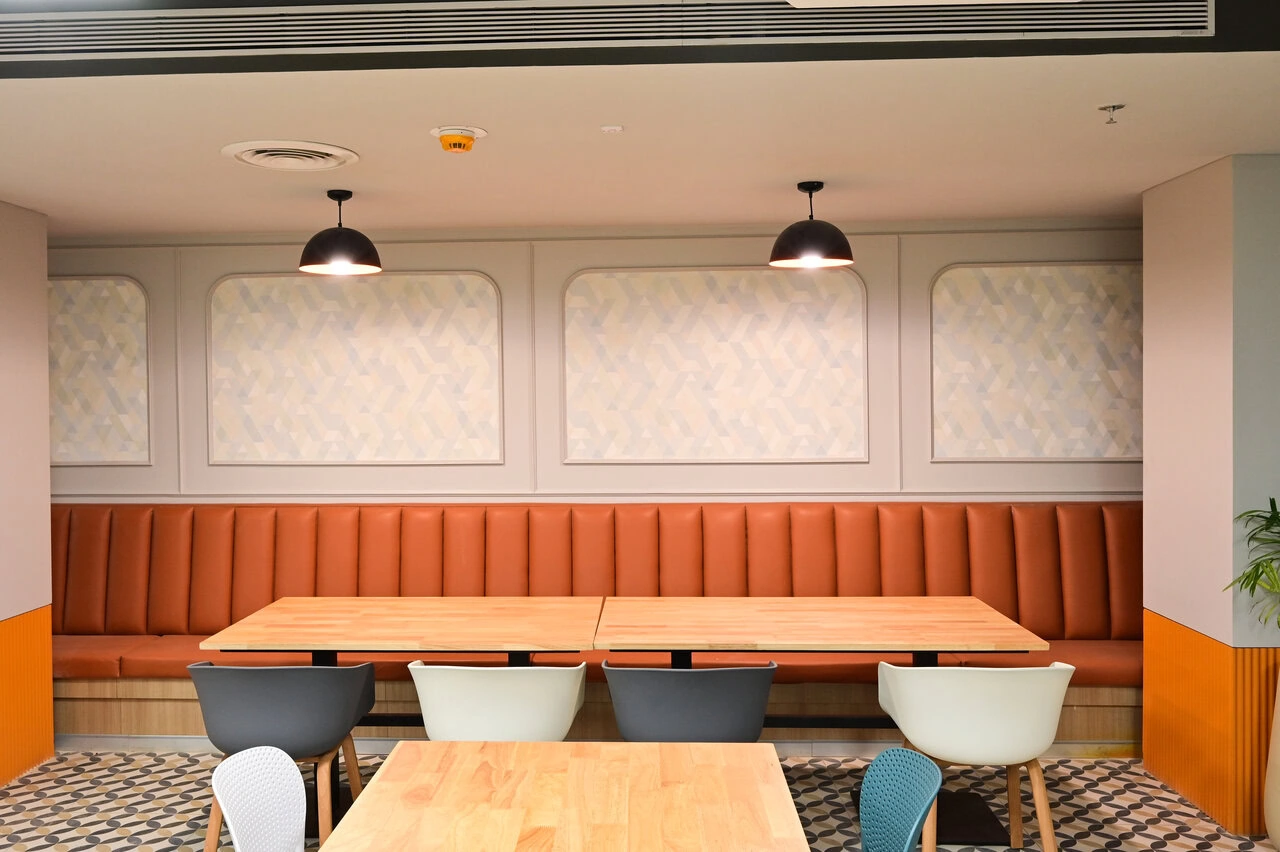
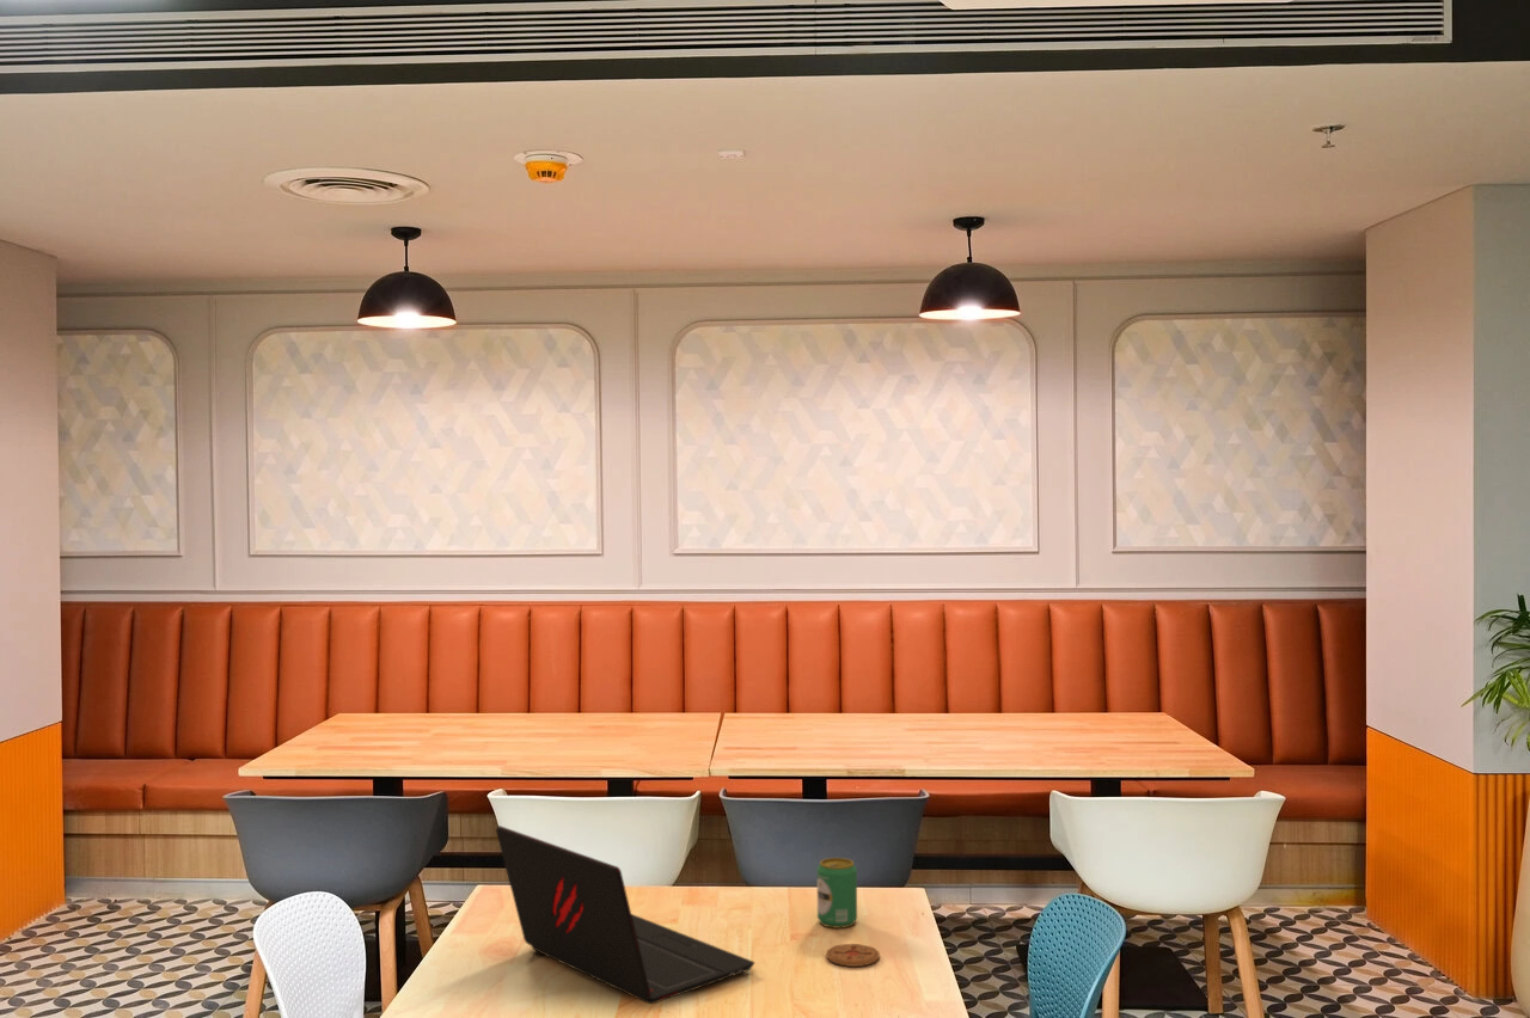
+ laptop (623, 897)
+ coaster (852, 955)
+ beverage can (837, 891)
